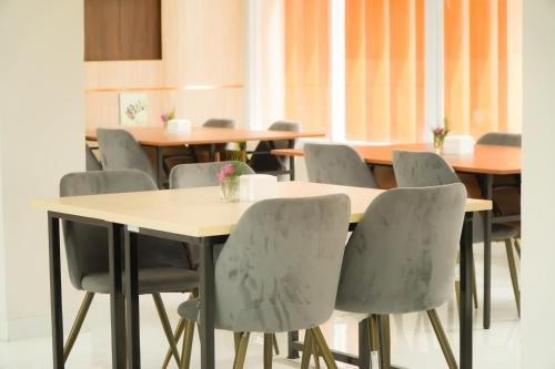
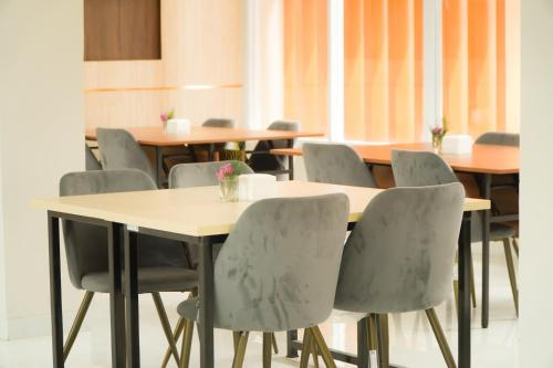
- wall art (133, 109)
